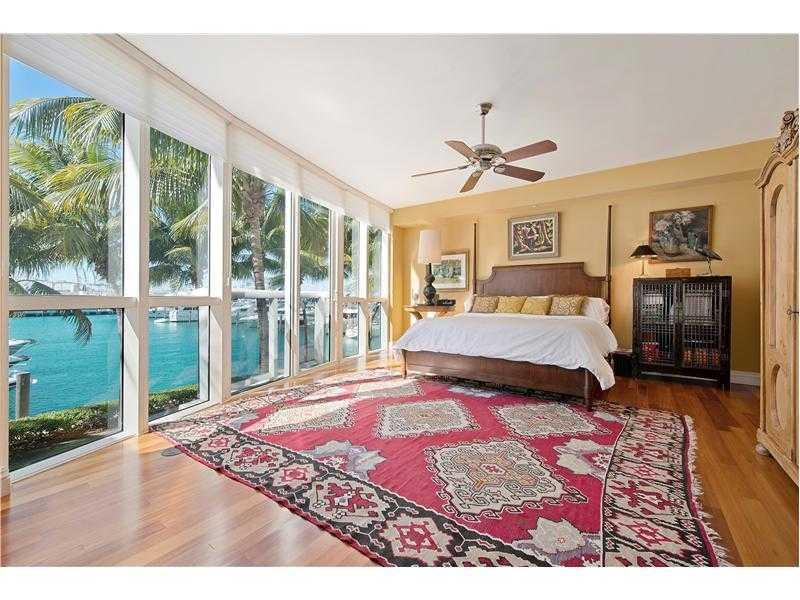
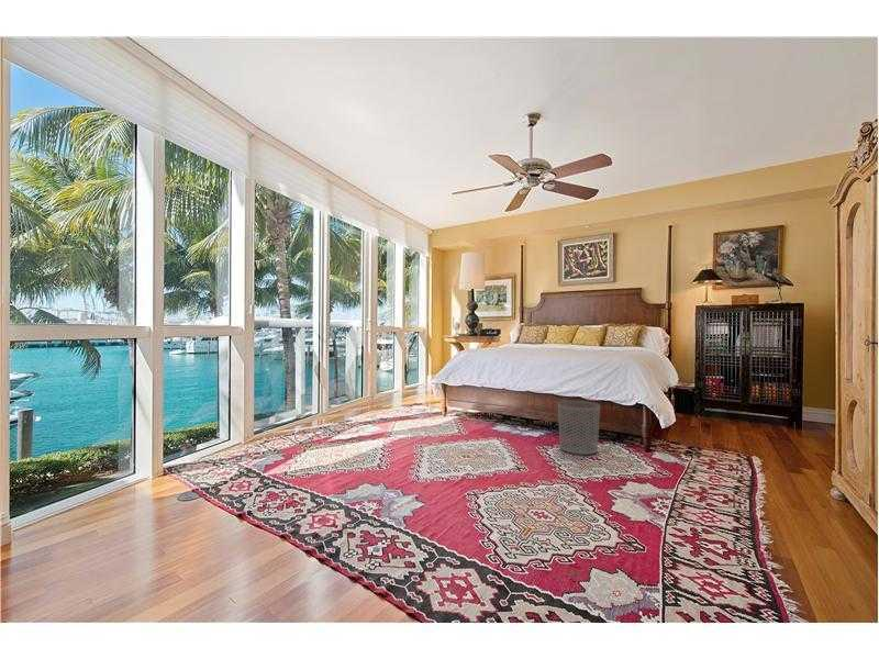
+ waste bin (578, 426)
